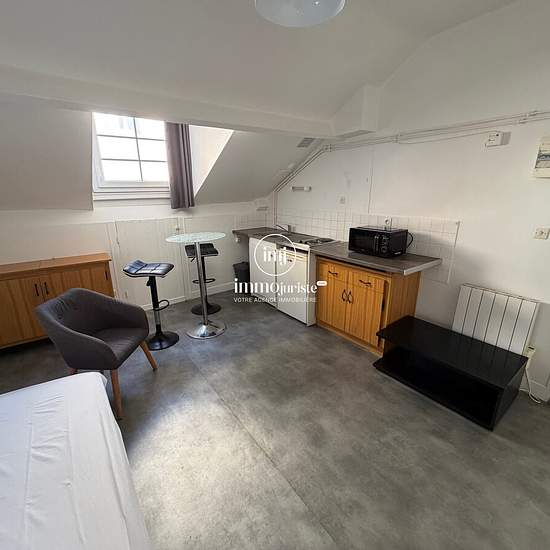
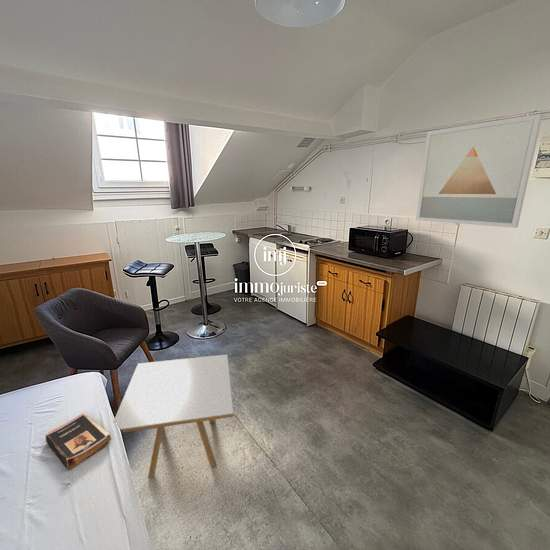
+ side table (182, 416)
+ book (77, 436)
+ wall art (469, 175)
